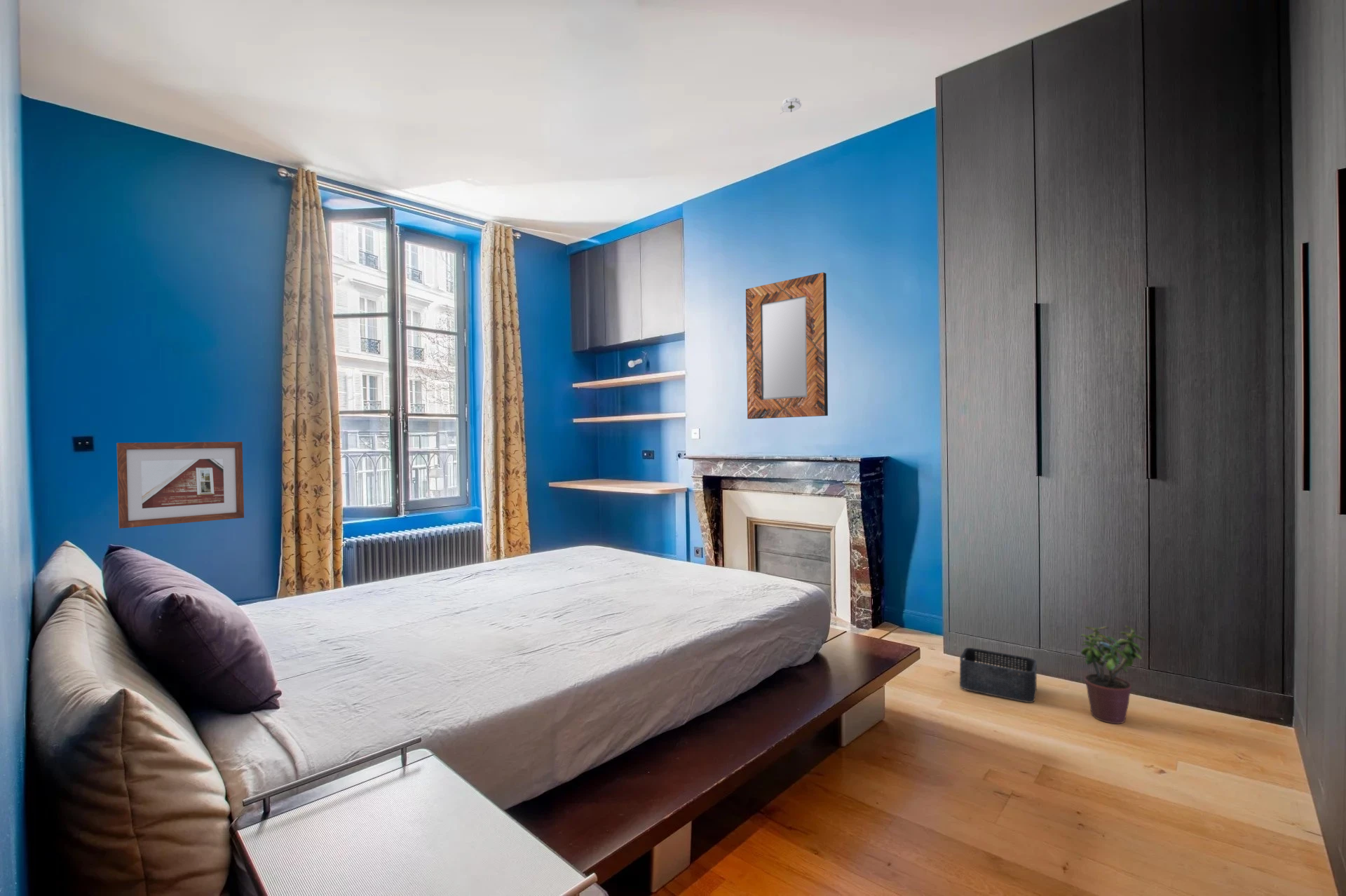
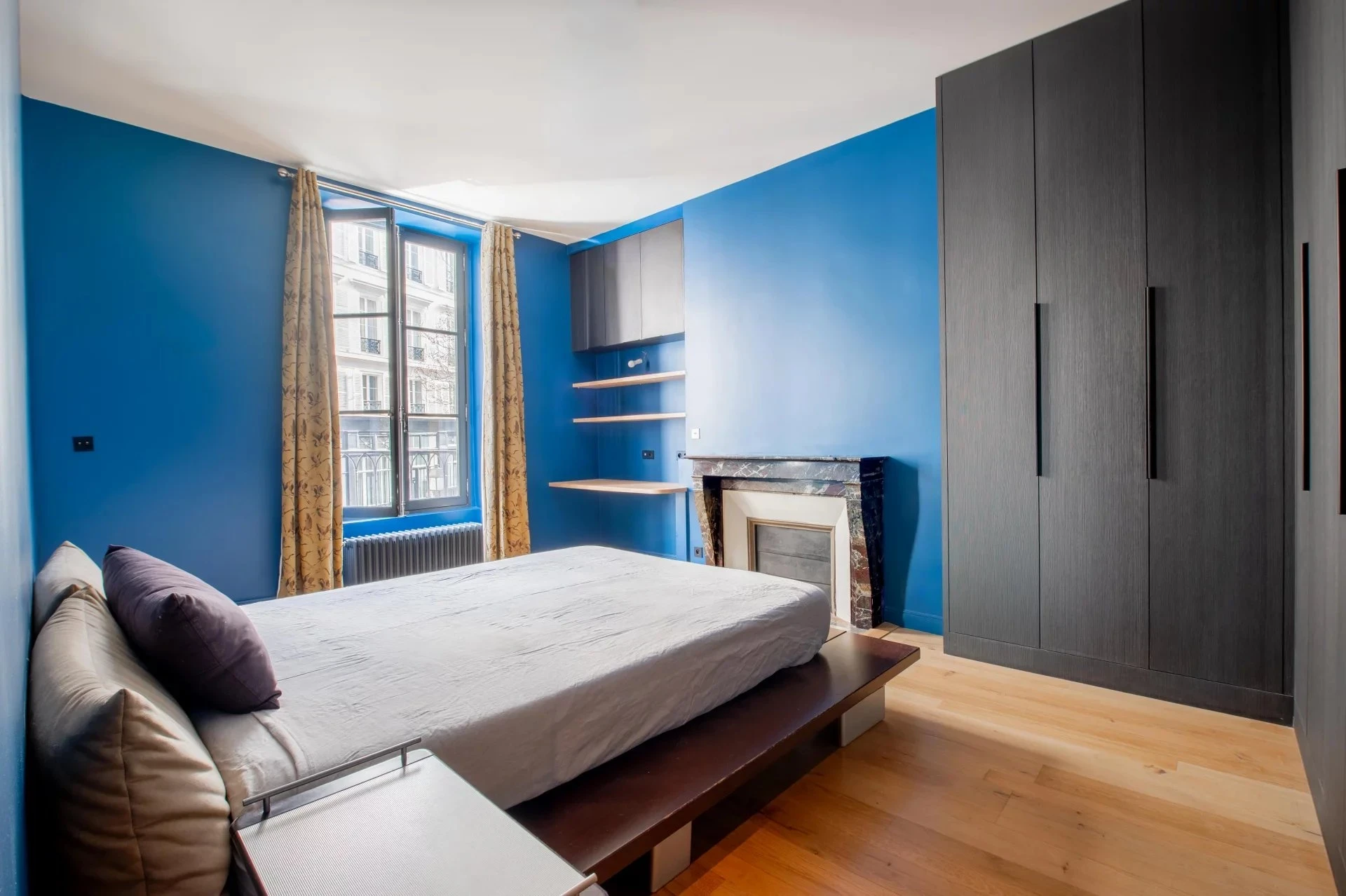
- home mirror (784, 349)
- potted plant (1111, 674)
- picture frame (184, 482)
- smoke detector (790, 104)
- storage bin (998, 674)
